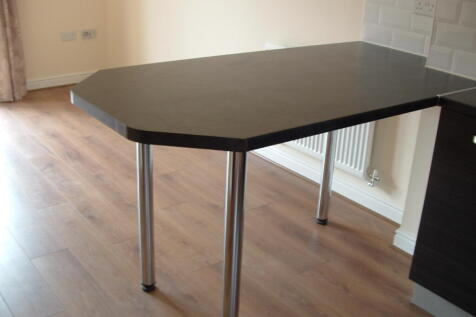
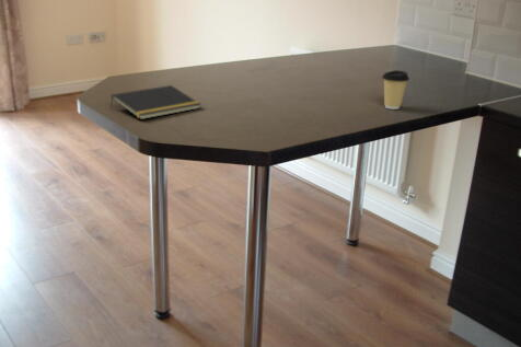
+ coffee cup (394, 90)
+ notepad (157, 101)
